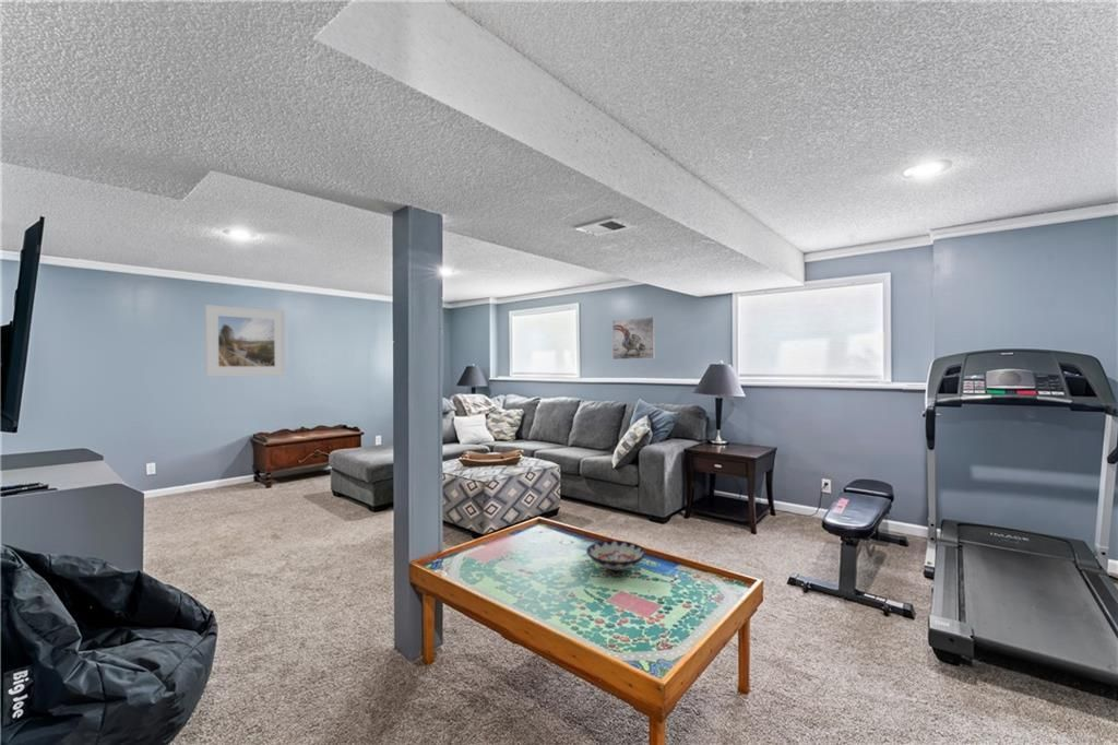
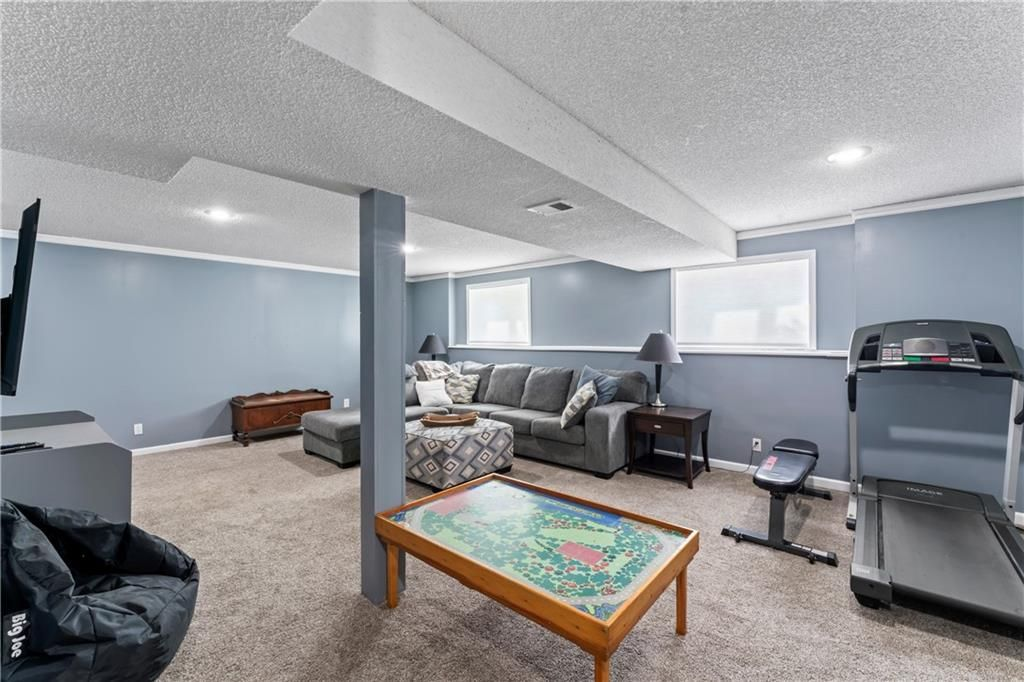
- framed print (632, 339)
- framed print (247, 342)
- bowl (616, 559)
